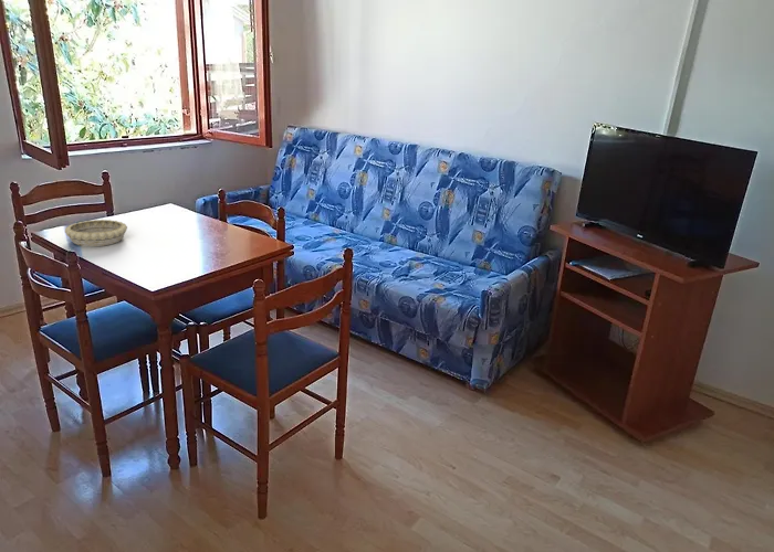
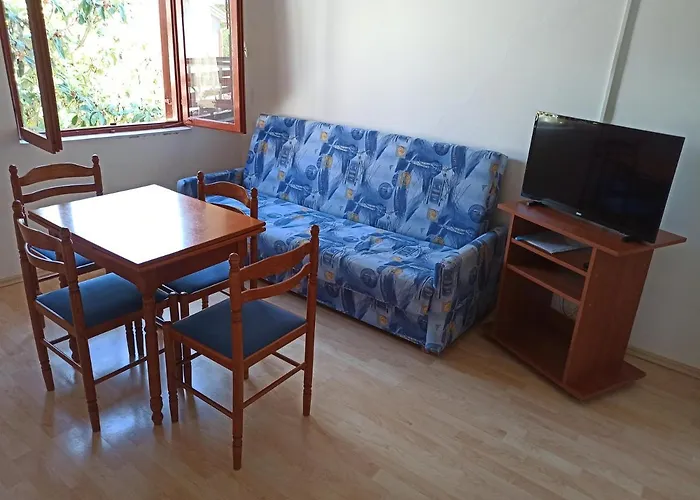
- decorative bowl (96, 232)
